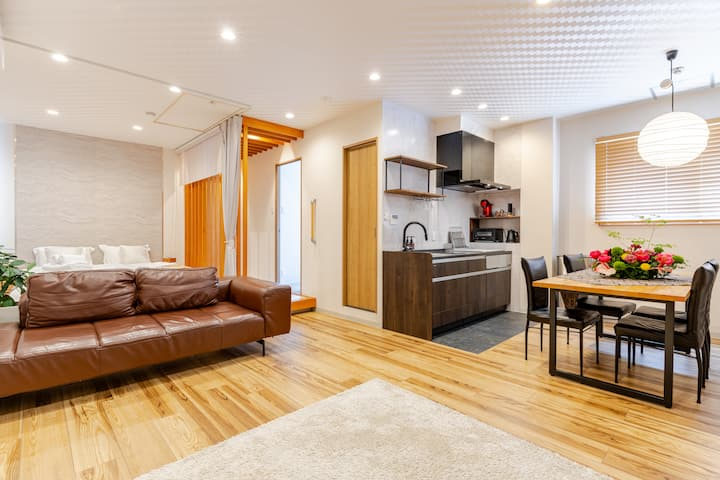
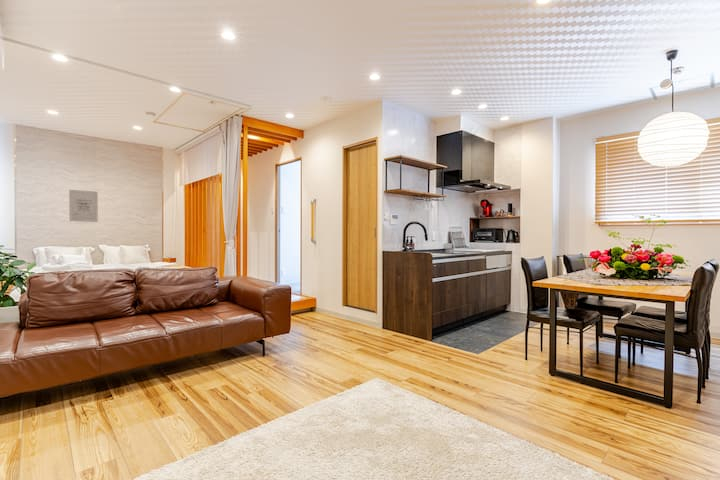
+ wall art (83, 206)
